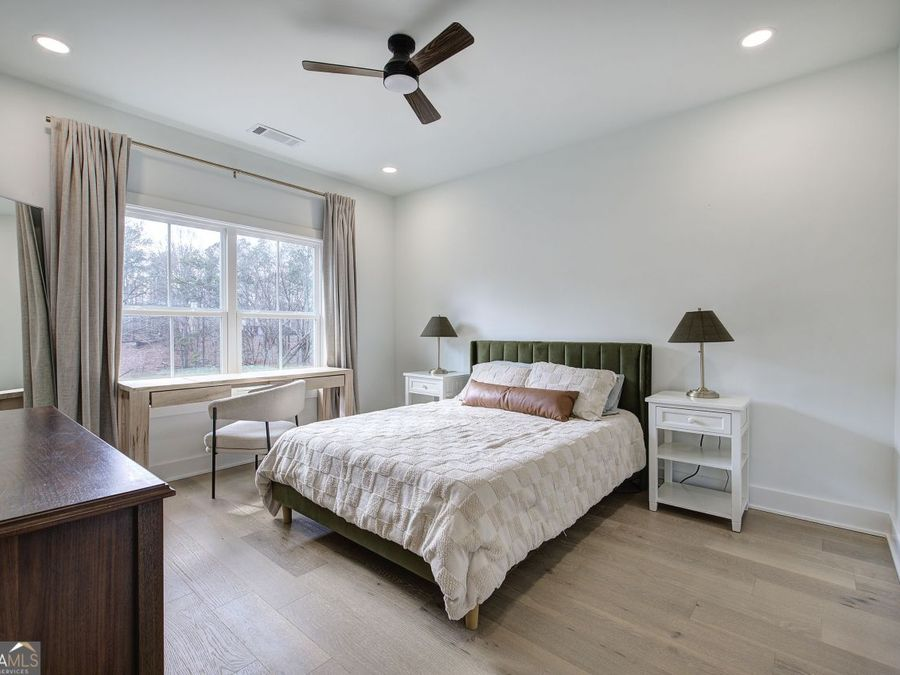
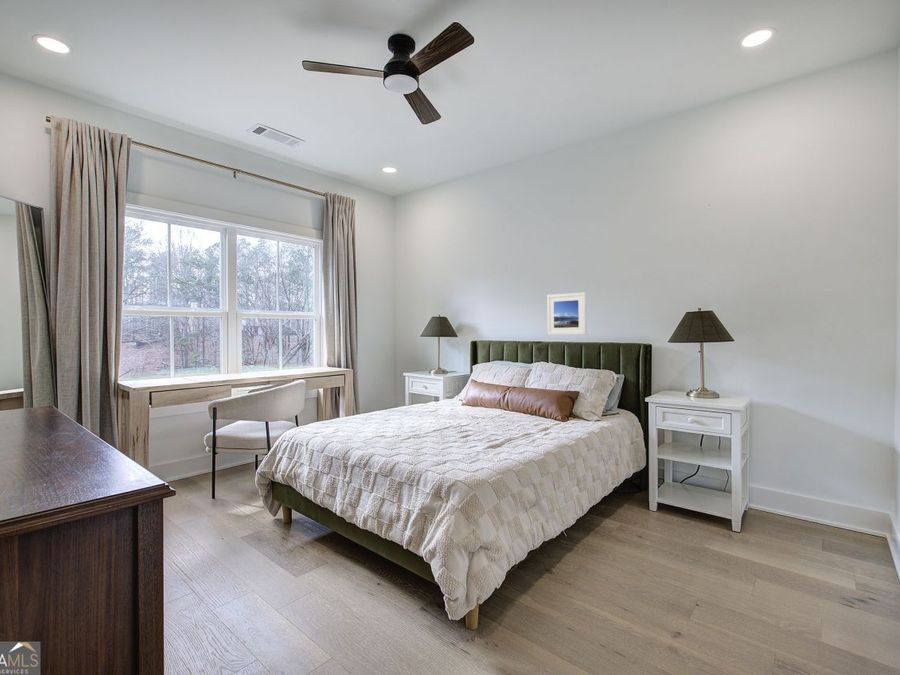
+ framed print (566, 314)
